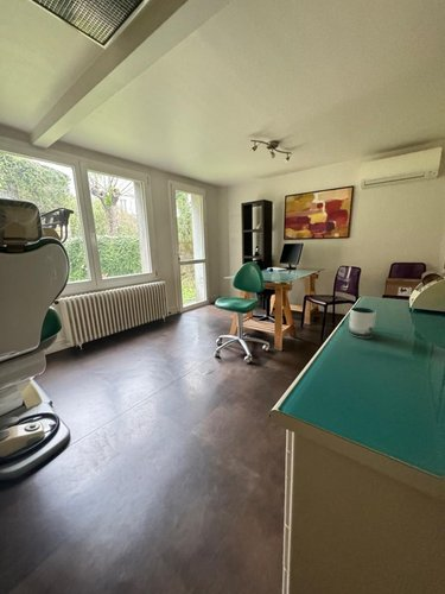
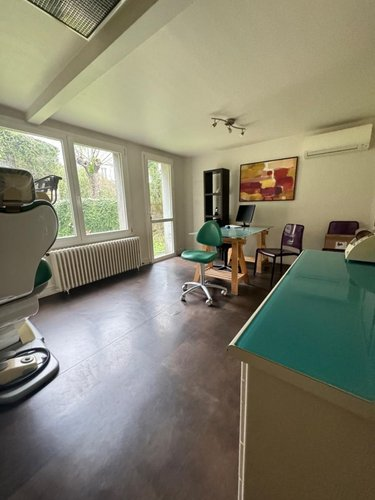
- mug (362, 321)
